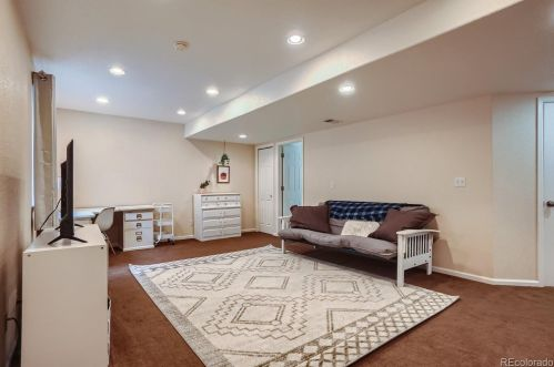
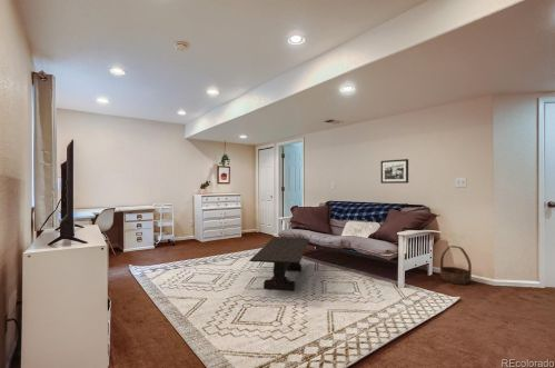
+ coffee table (284, 262)
+ basket (455, 267)
+ picture frame (394, 171)
